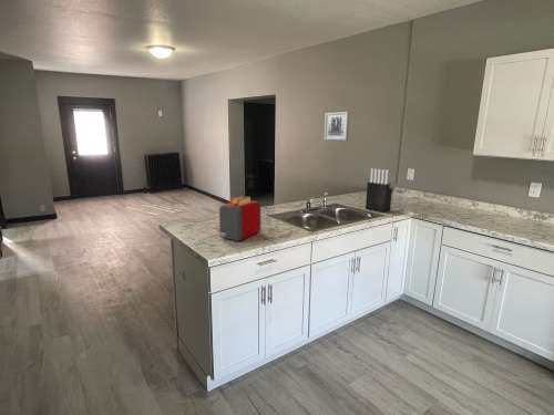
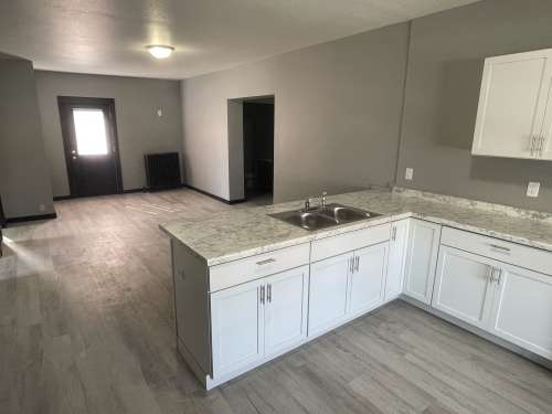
- wall art (336, 126)
- knife block (380, 189)
- toaster (240, 216)
